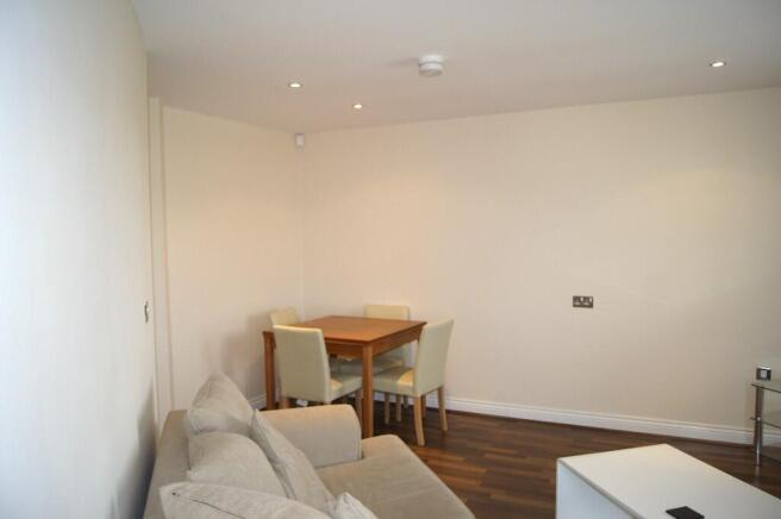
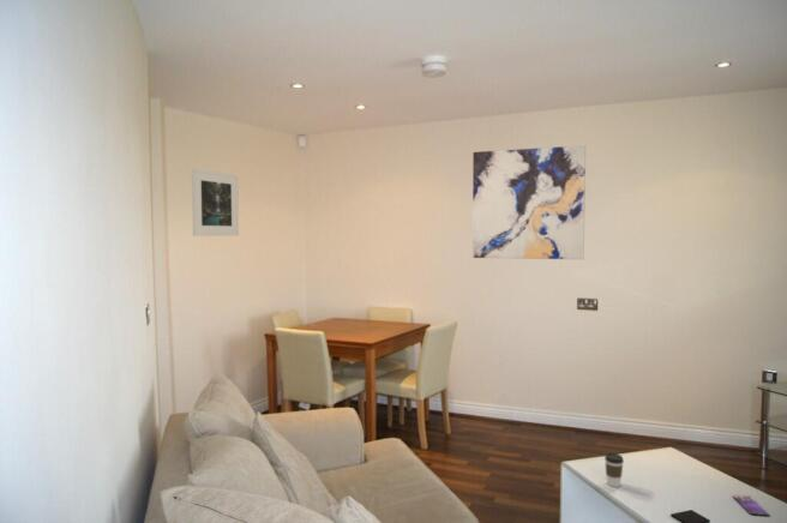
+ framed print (216, 204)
+ wall art (527, 204)
+ smartphone (750, 505)
+ coffee cup (613, 469)
